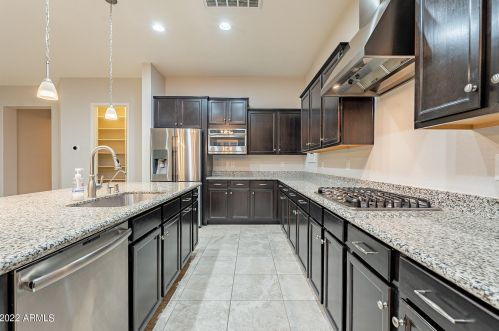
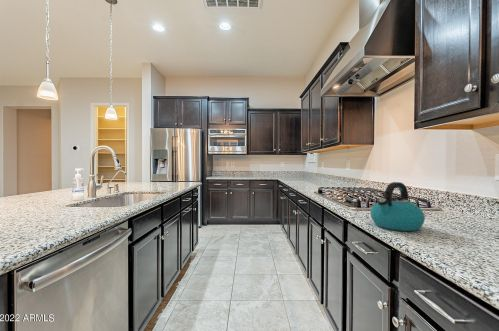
+ kettle (394, 204)
